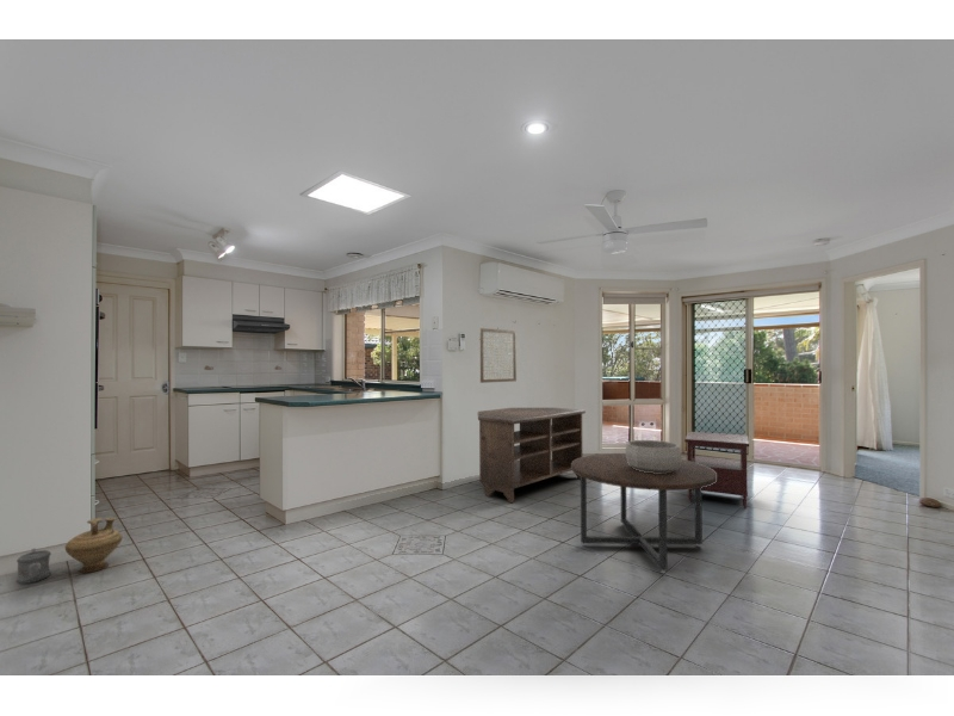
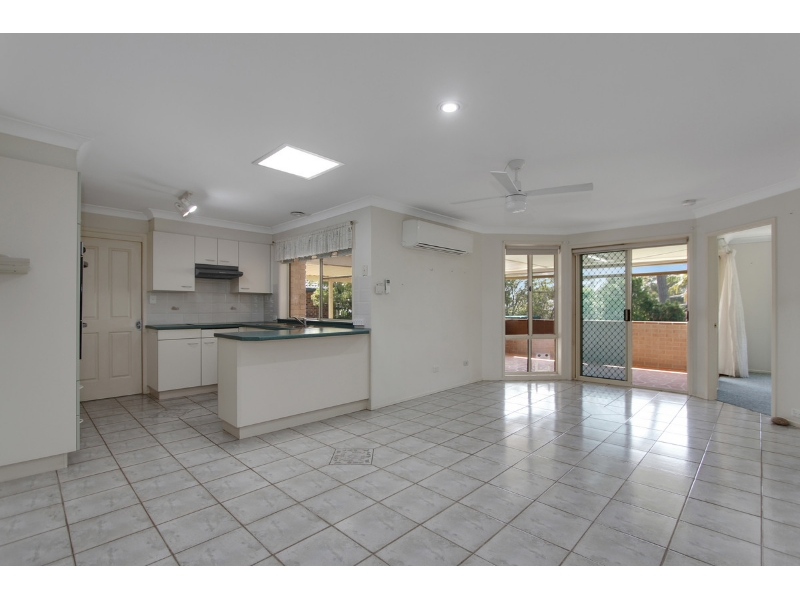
- watering can (33, 567)
- coffee table (625, 506)
- wall art (498, 353)
- side table (717, 467)
- decorative bowl (652, 456)
- tv stand (521, 446)
- ceramic jug (94, 543)
